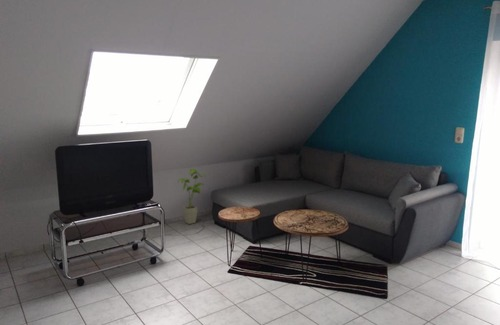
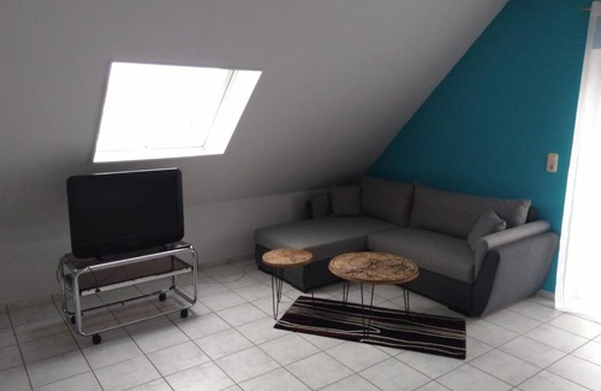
- house plant (192, 195)
